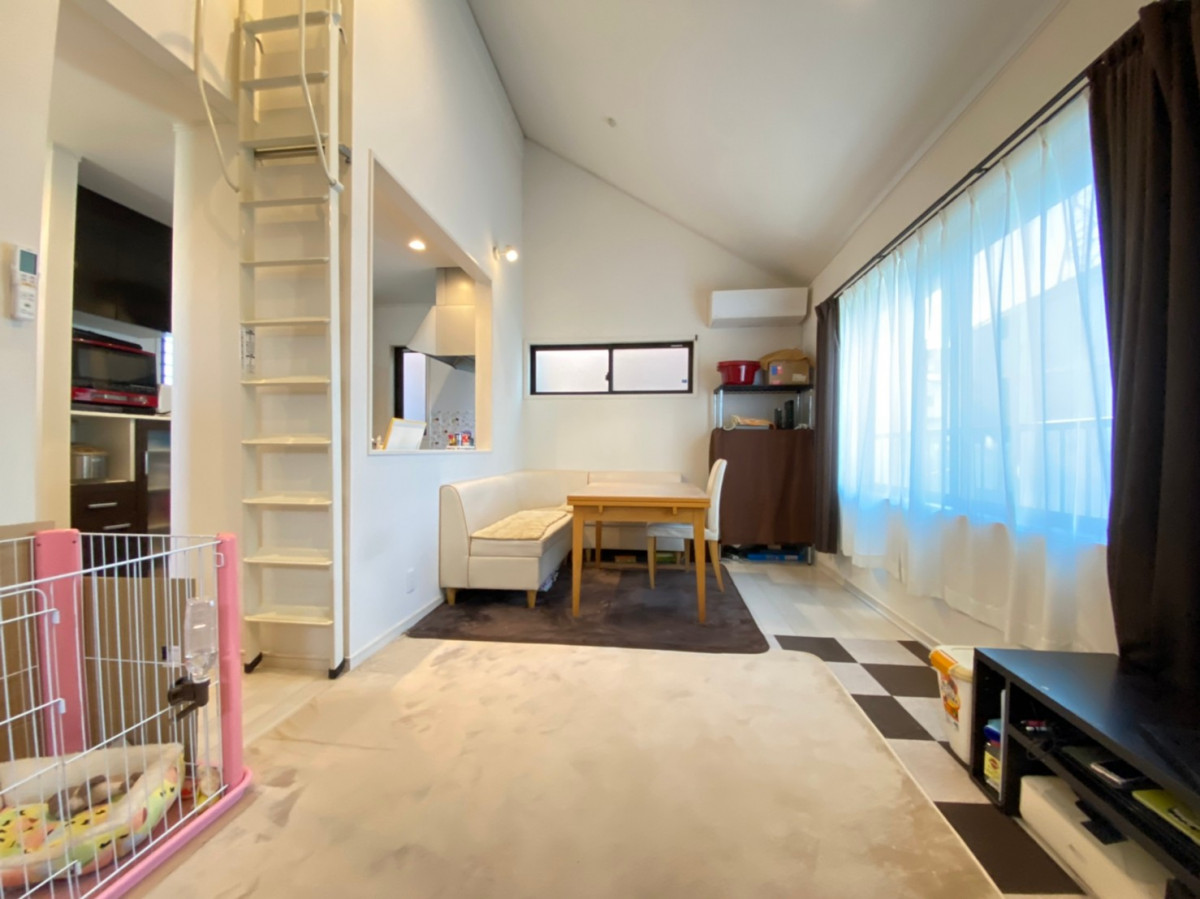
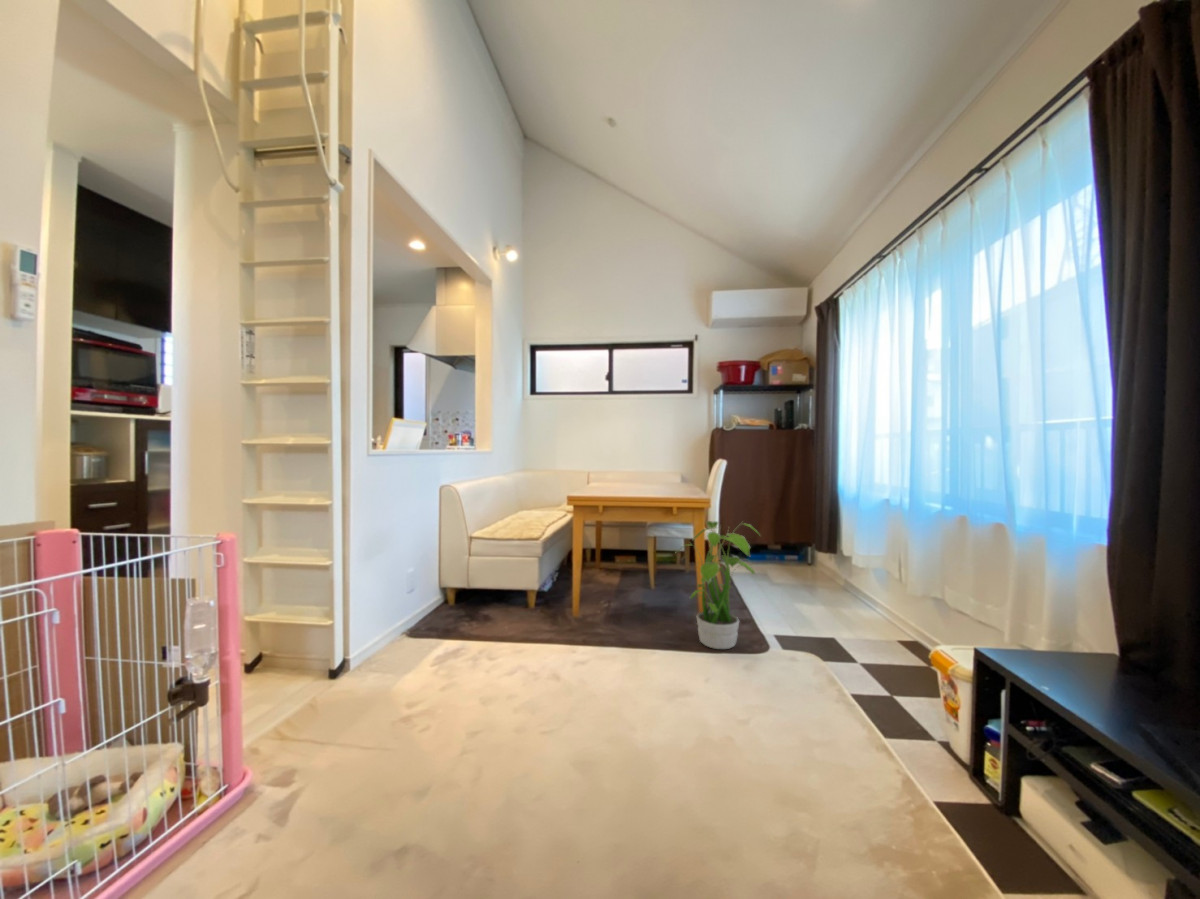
+ potted plant (725, 583)
